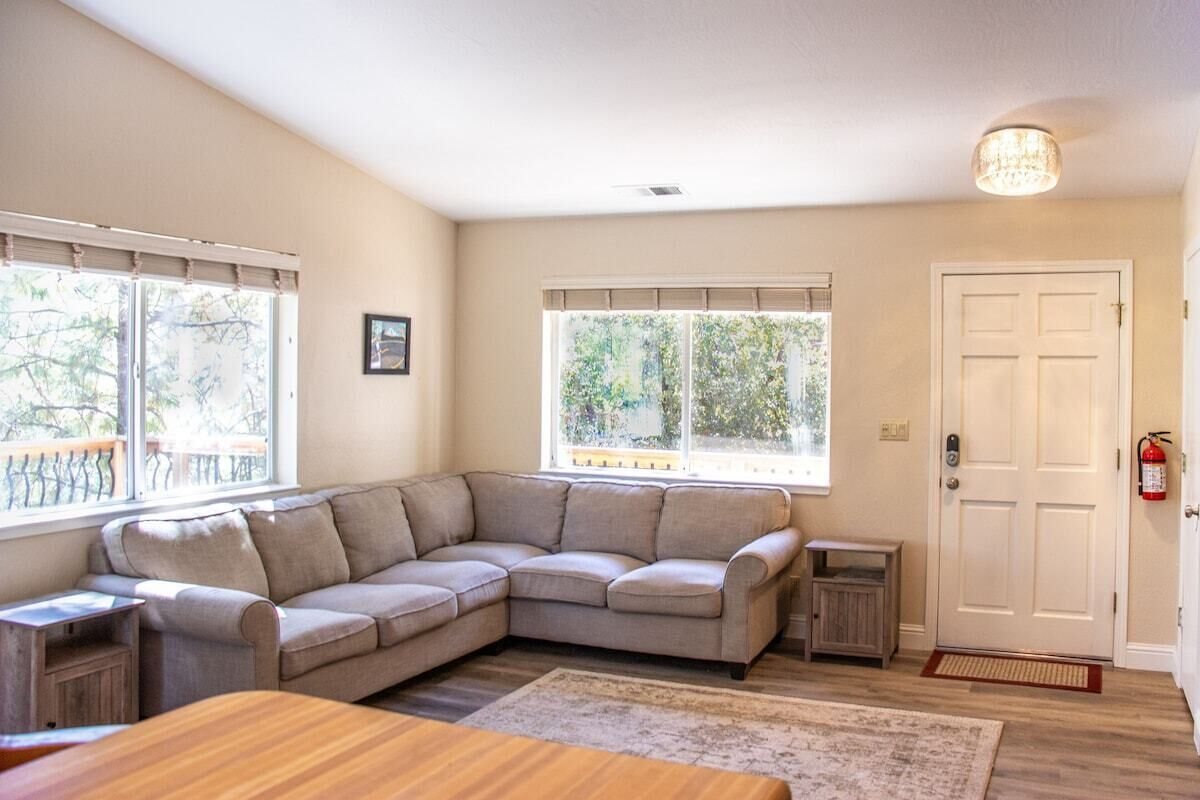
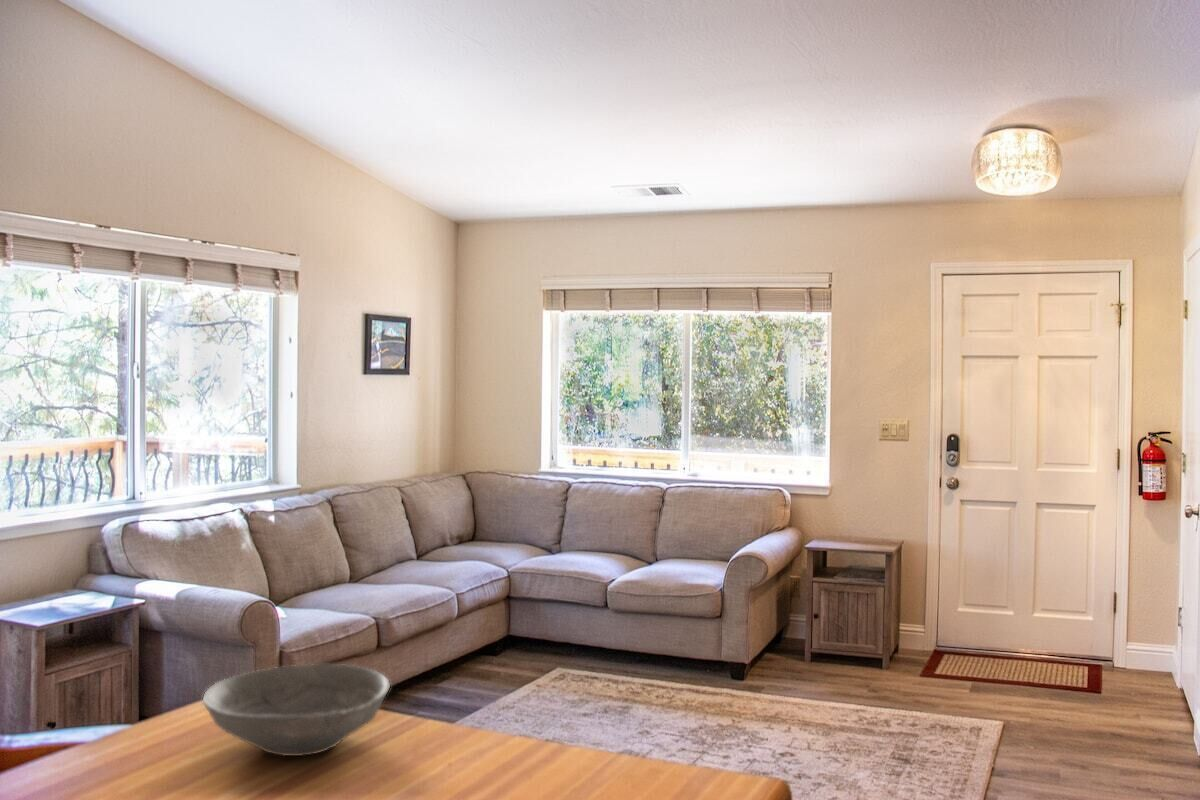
+ bowl (297, 715)
